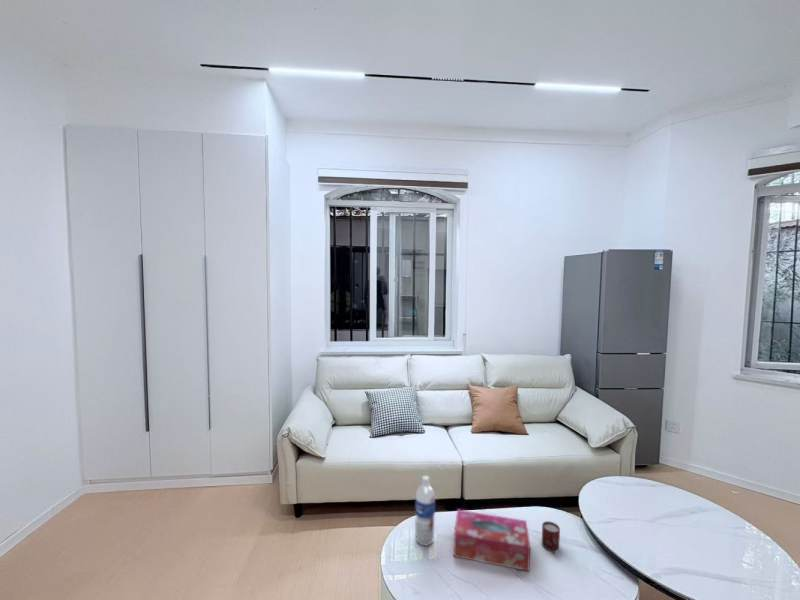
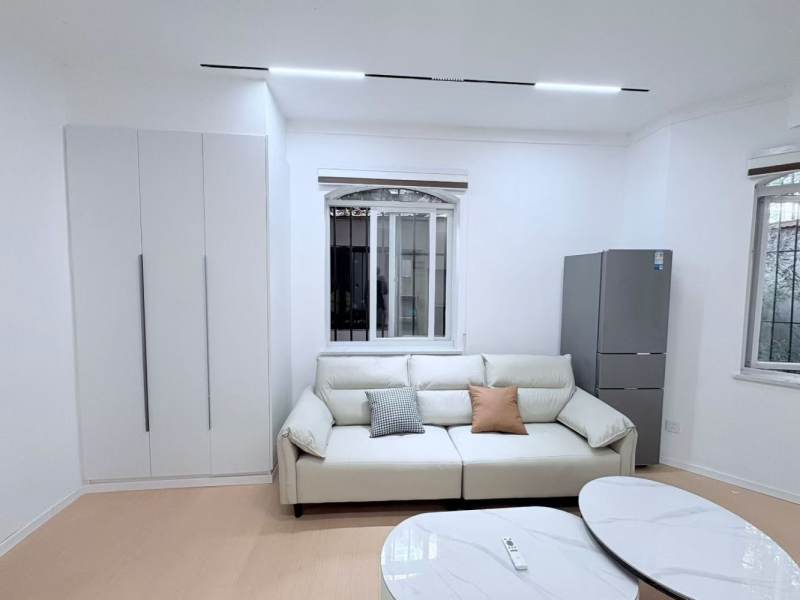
- water bottle (425, 509)
- cup (551, 538)
- tissue box (490, 538)
